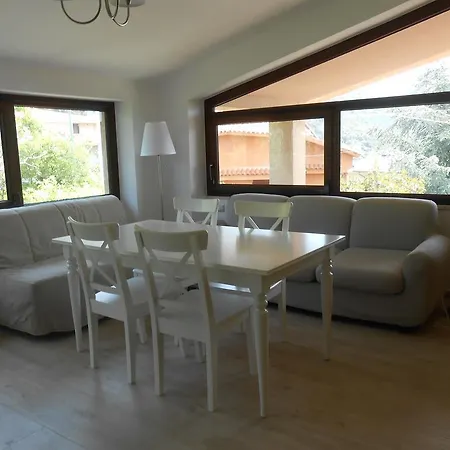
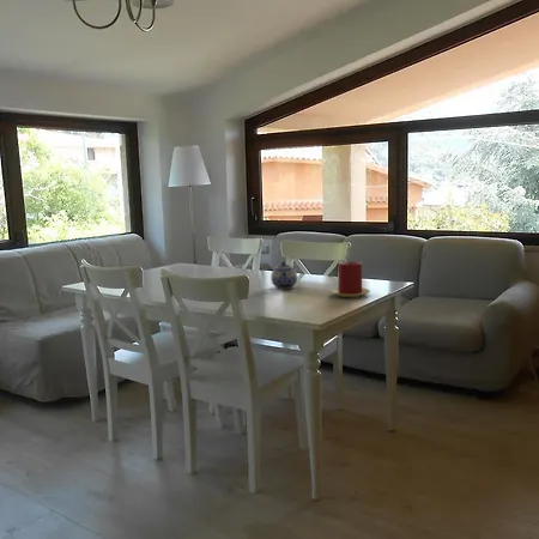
+ teapot (284, 274)
+ candle (350, 278)
